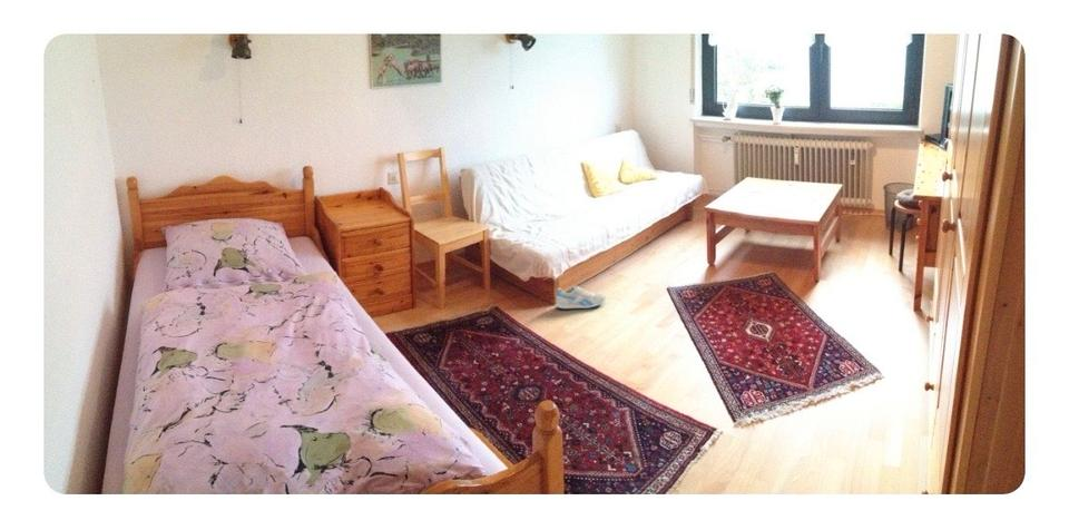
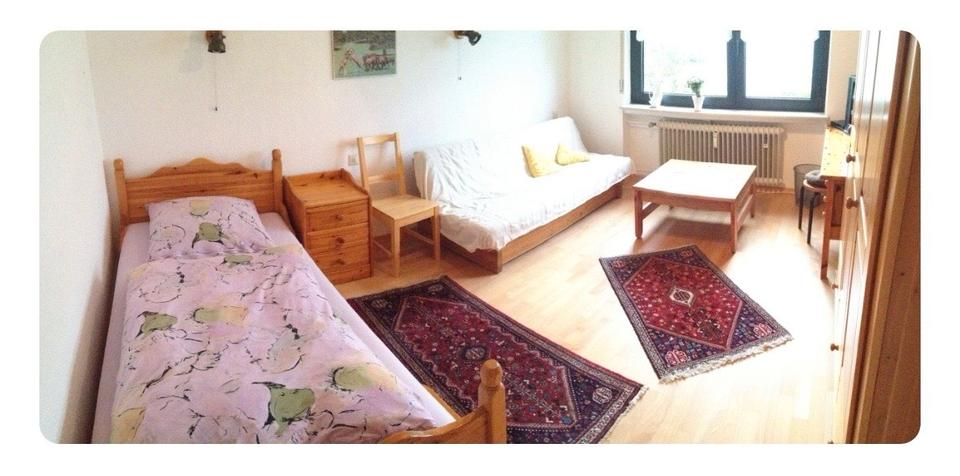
- sneaker (580, 296)
